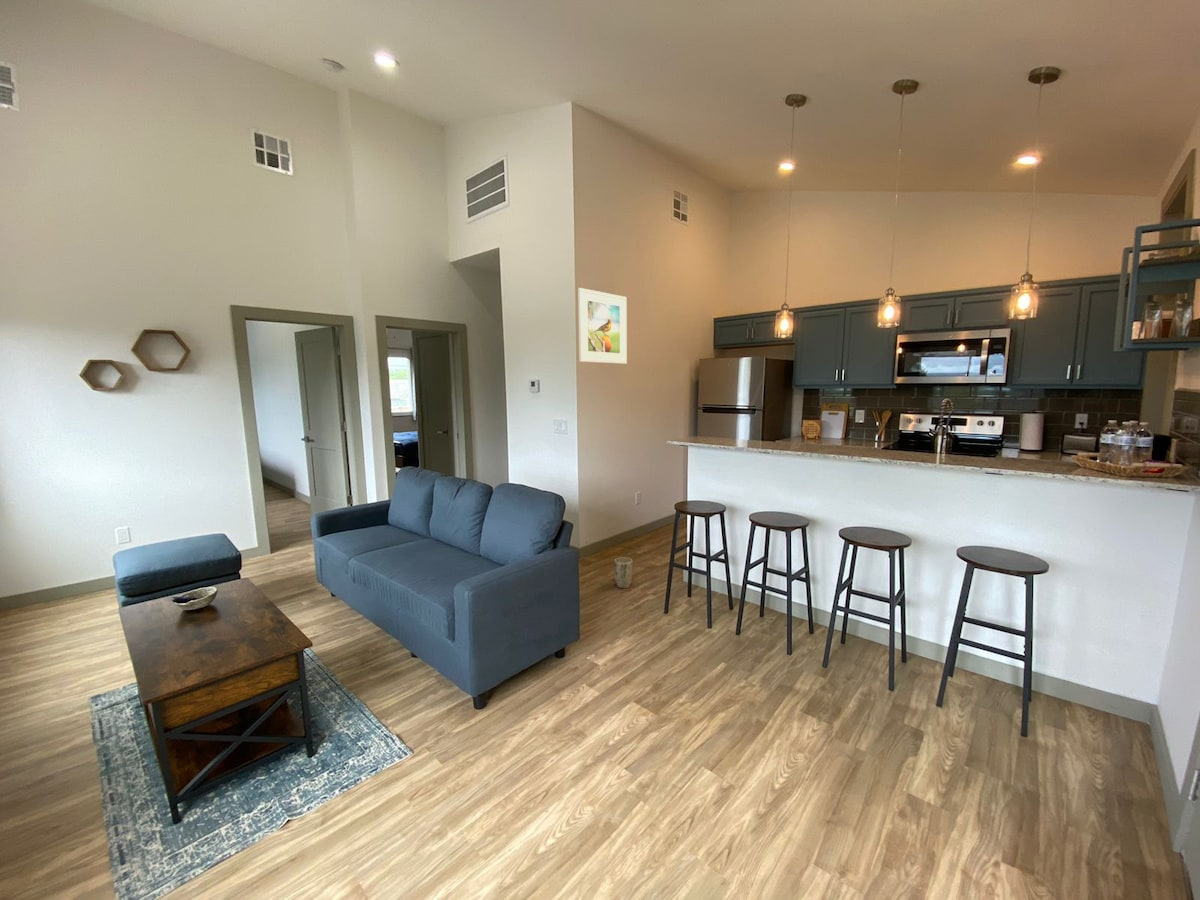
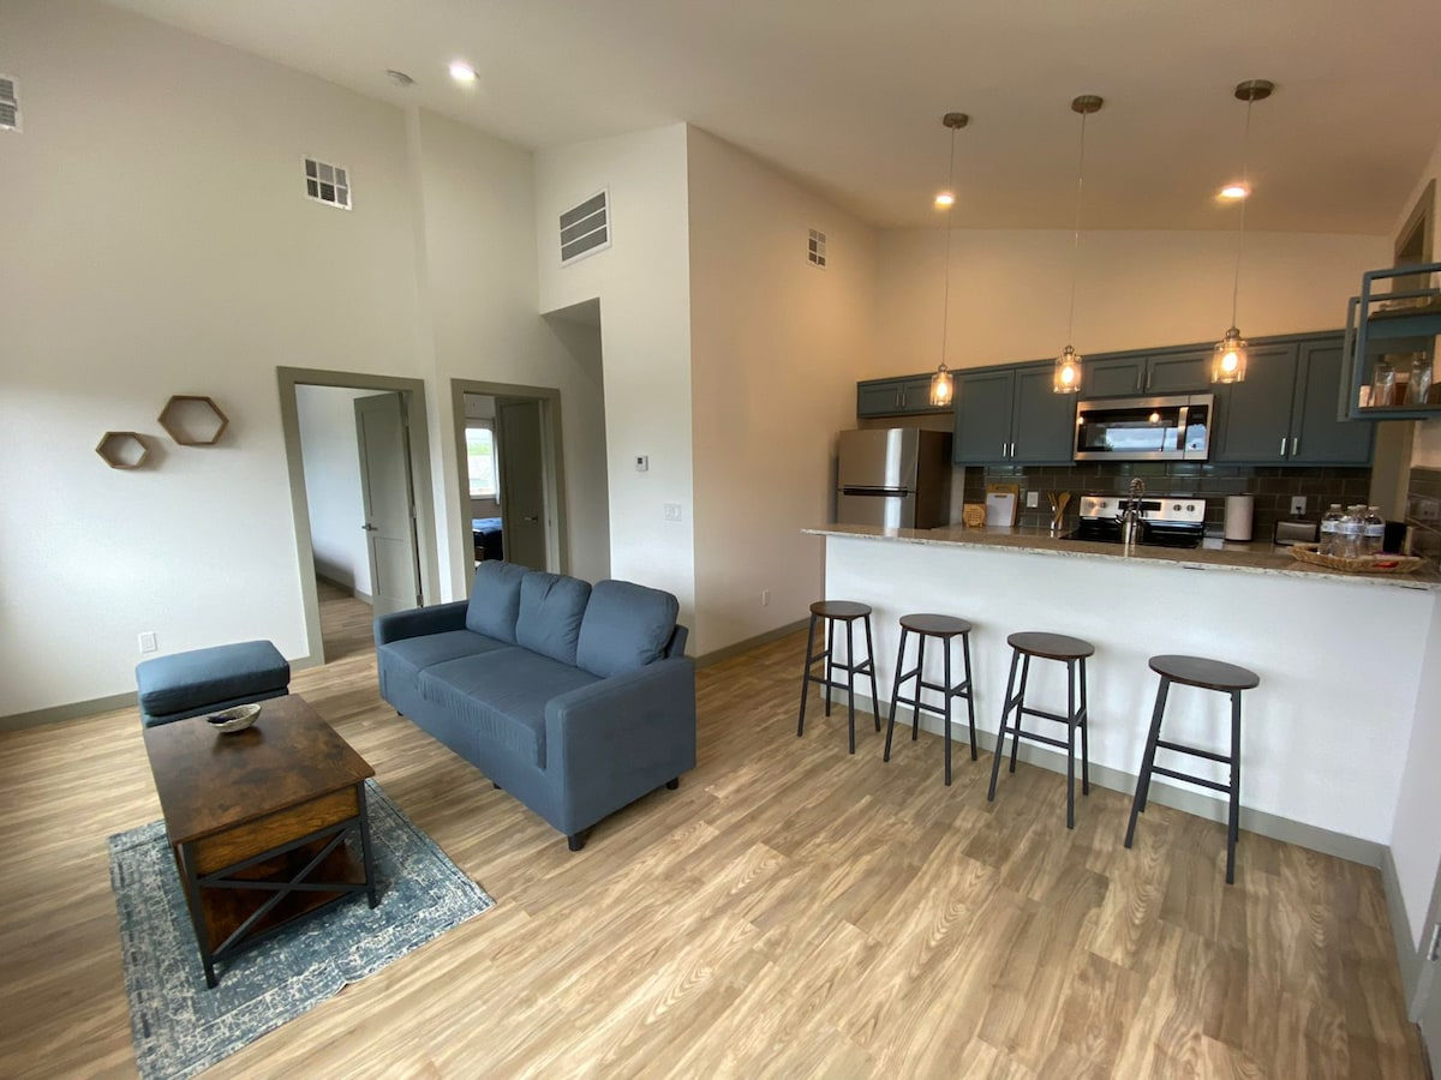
- plant pot (623, 573)
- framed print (603, 328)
